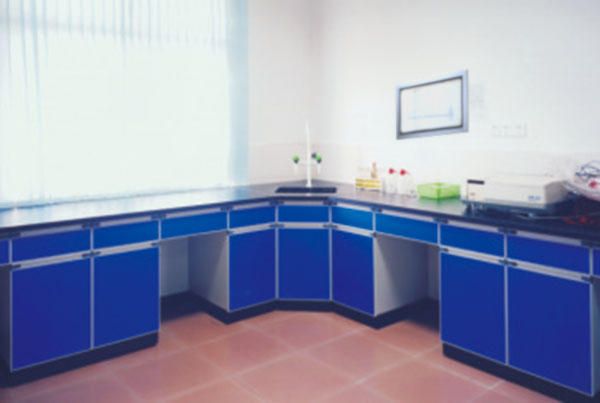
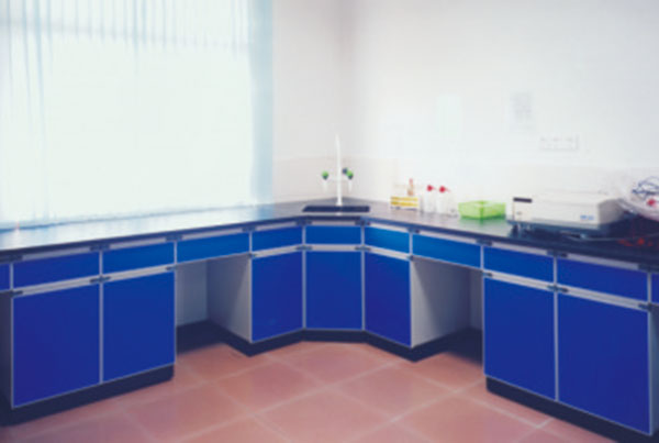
- wall art (429, 107)
